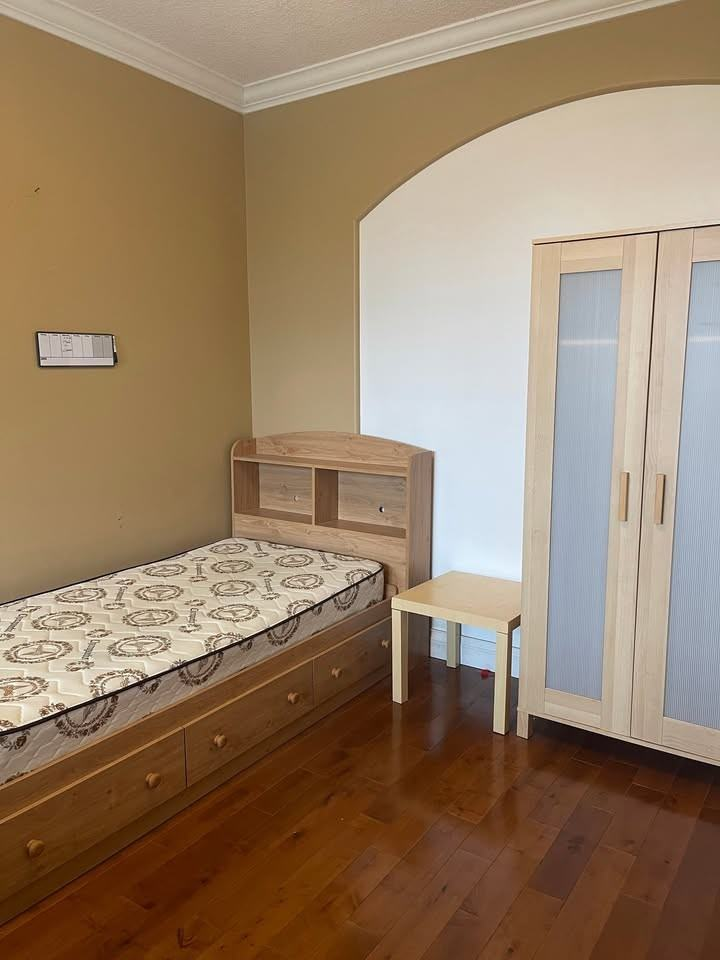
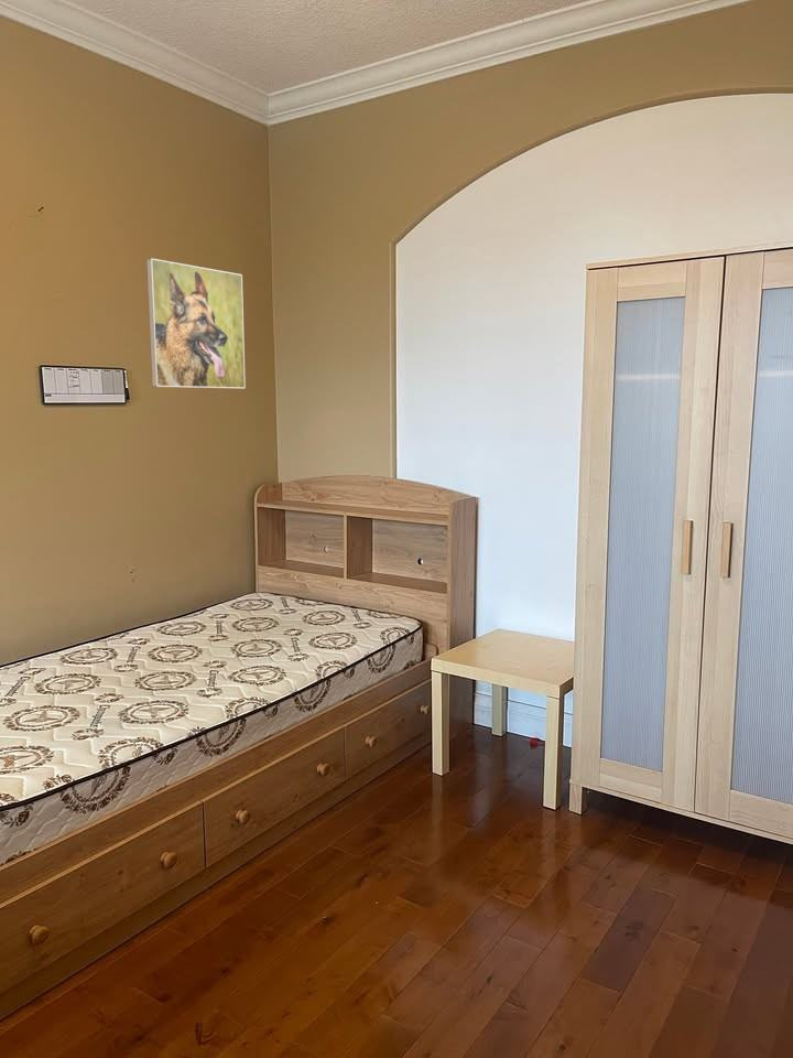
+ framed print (198, 327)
